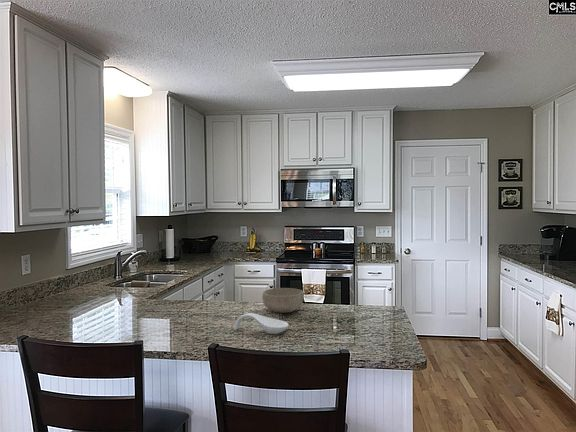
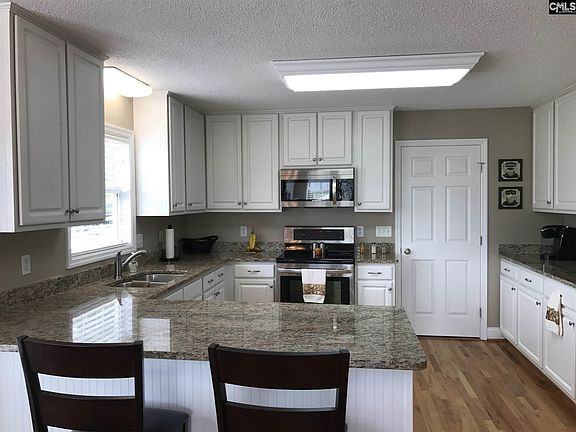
- spoon rest (261, 322)
- bowl (283, 301)
